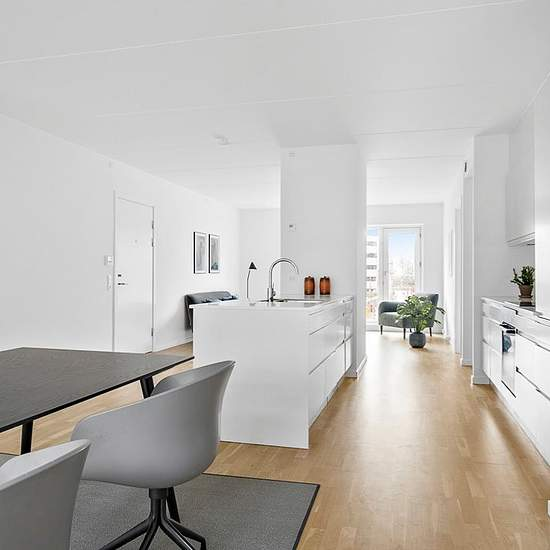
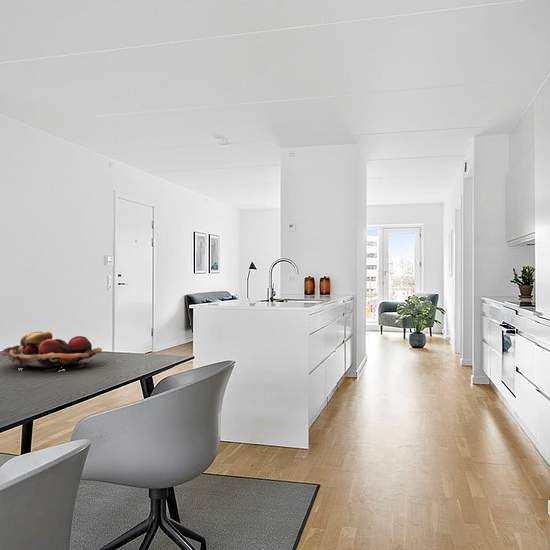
+ fruit basket (50, 349)
